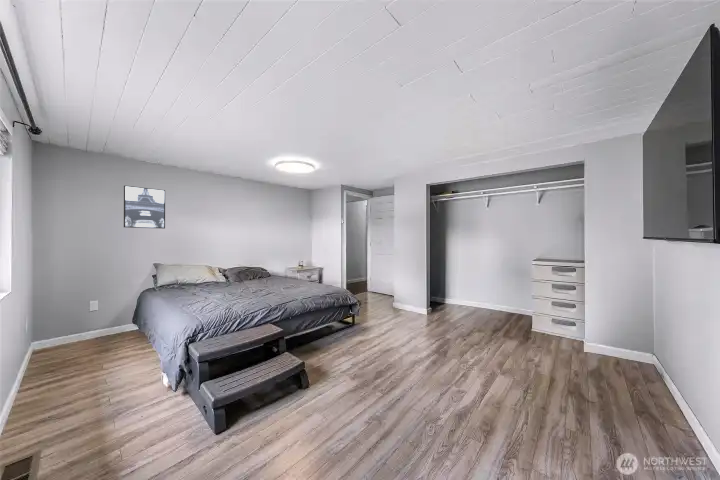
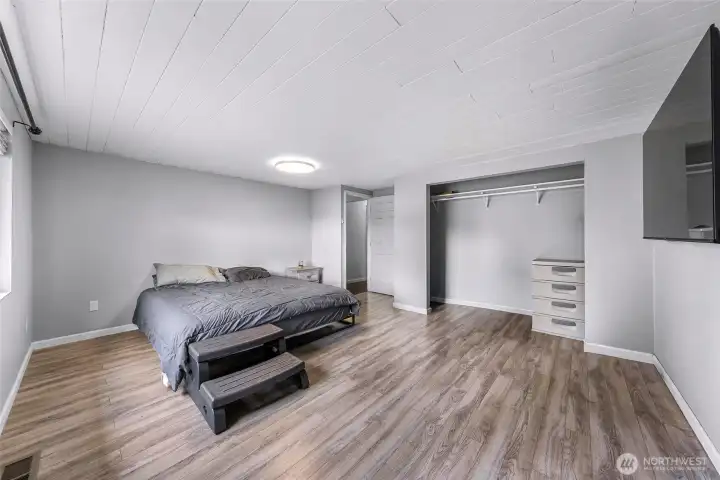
- wall art (145, 208)
